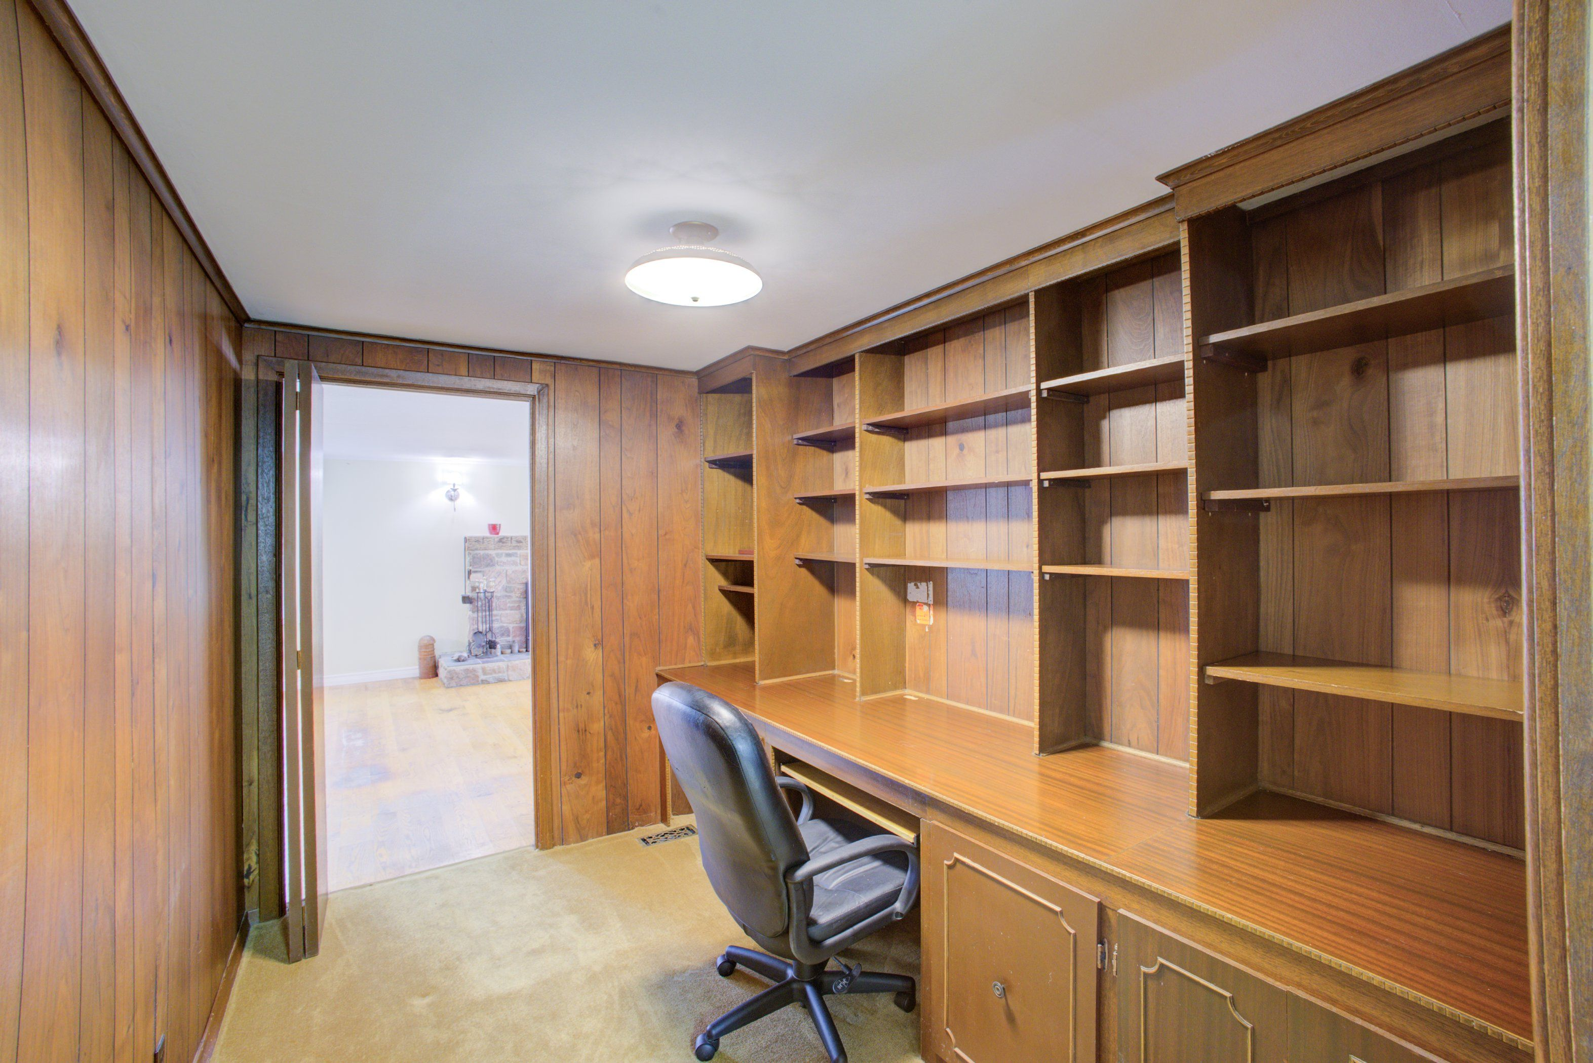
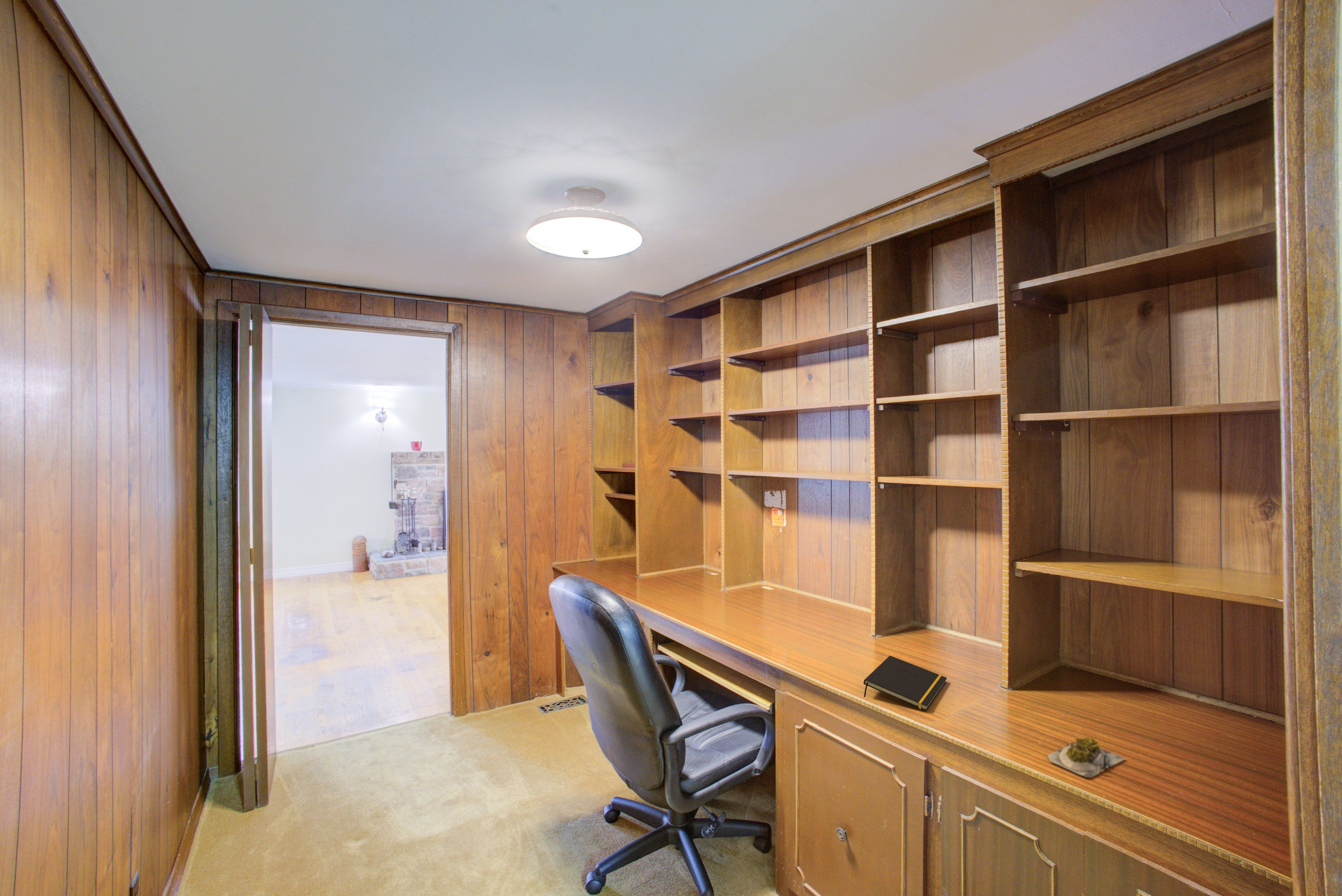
+ succulent plant (1083, 751)
+ notepad (906, 681)
